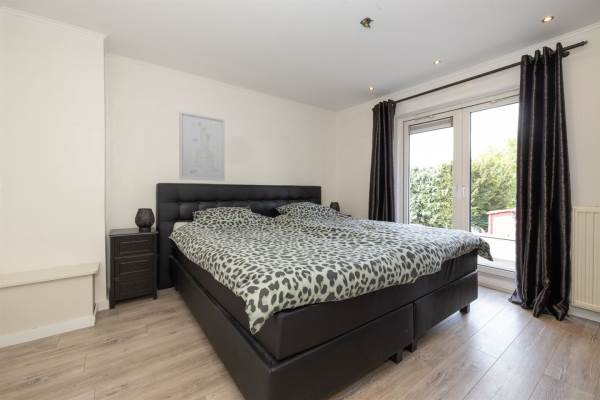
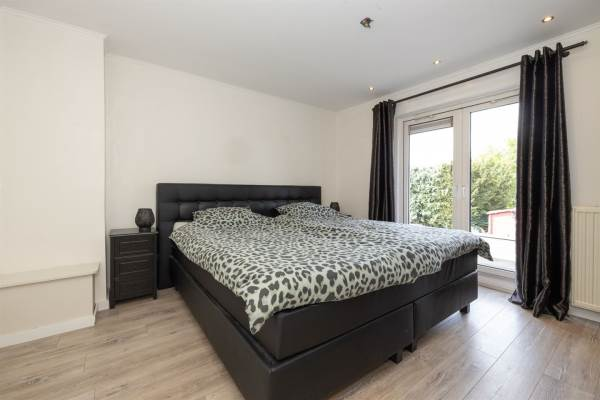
- wall art (203, 147)
